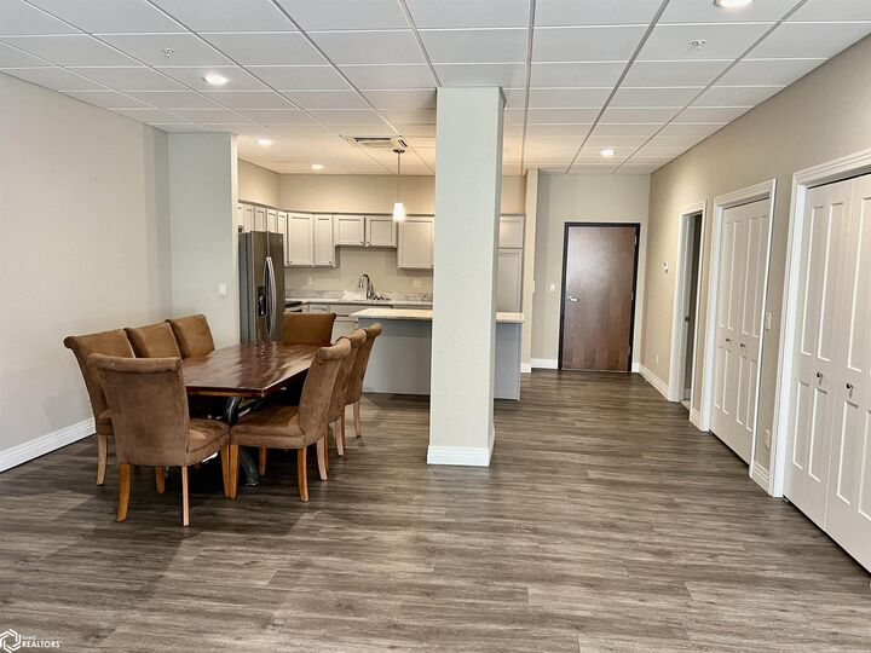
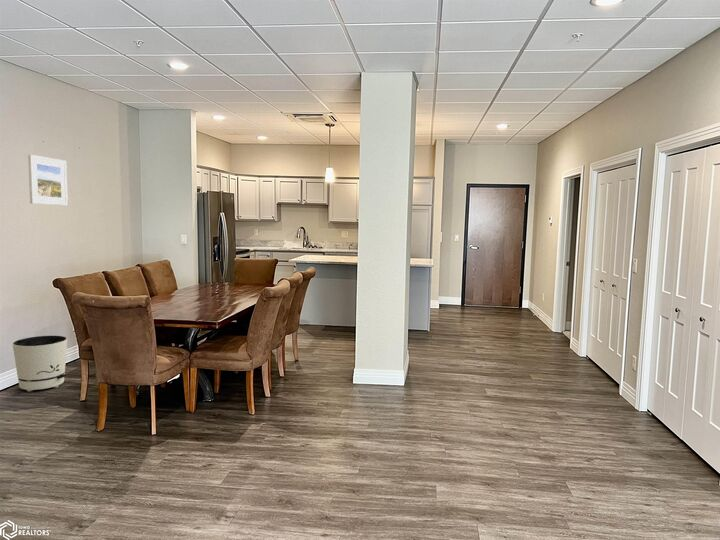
+ air purifier (42, 363)
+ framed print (48, 181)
